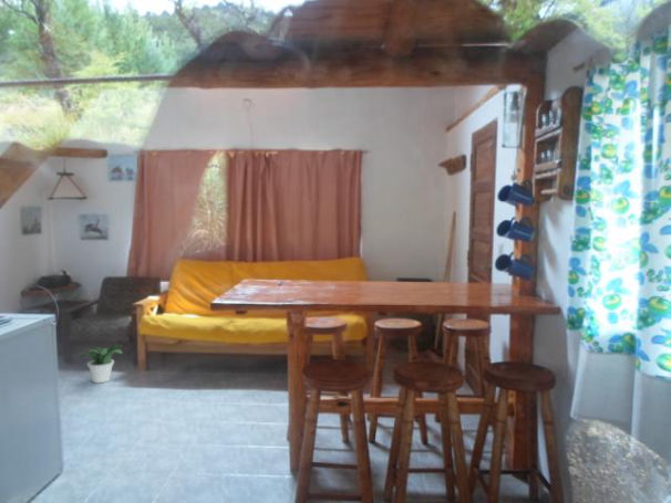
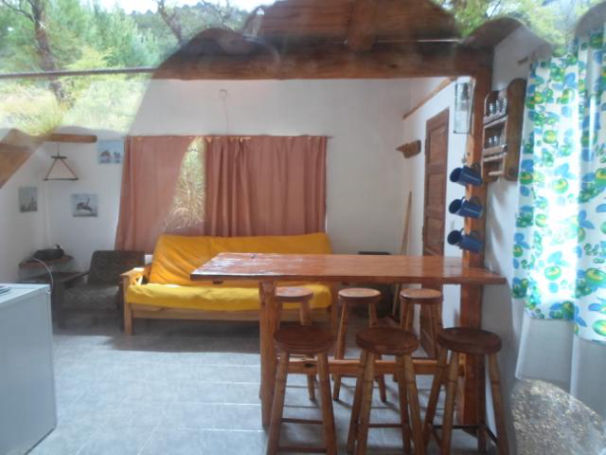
- potted plant (104, 364)
